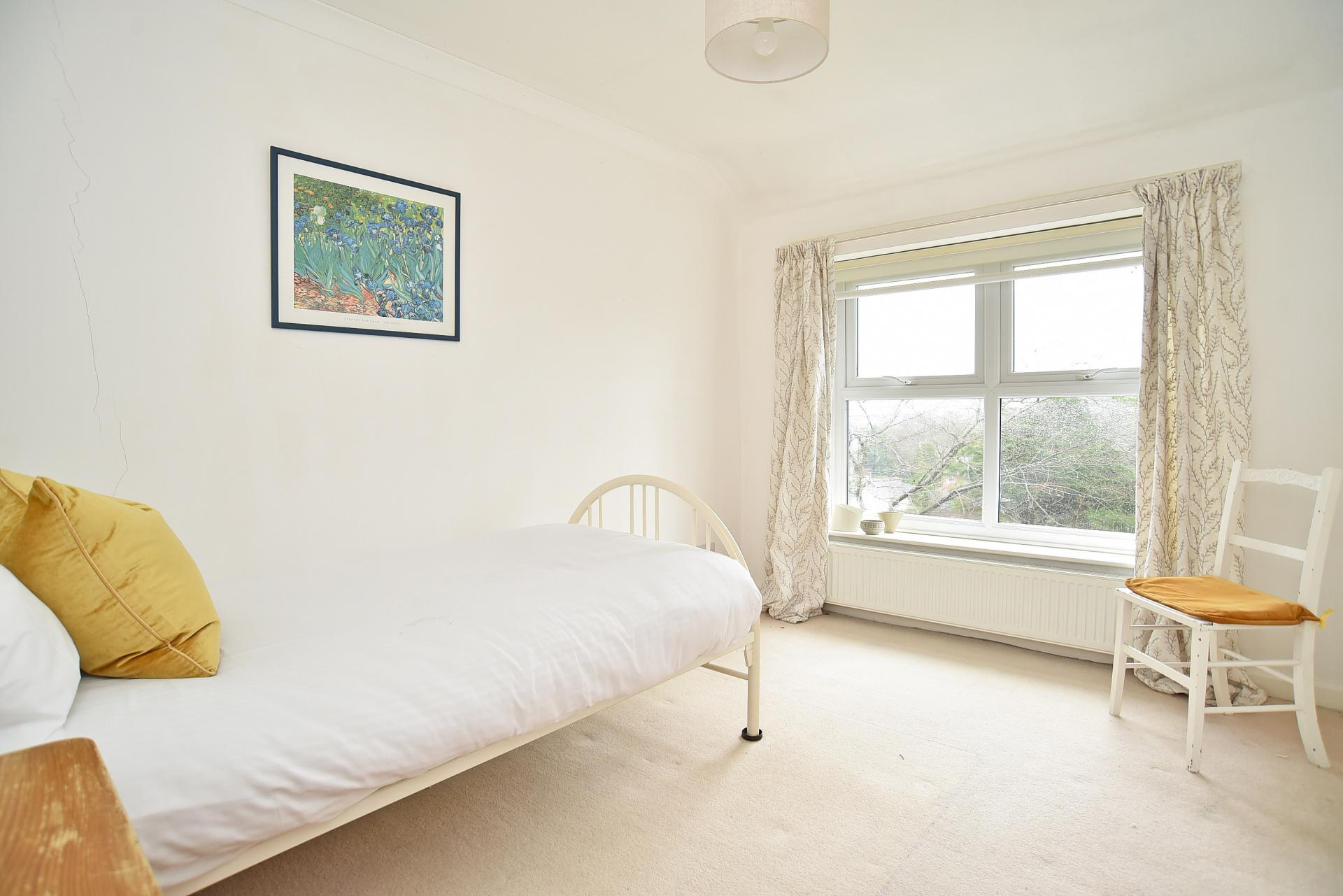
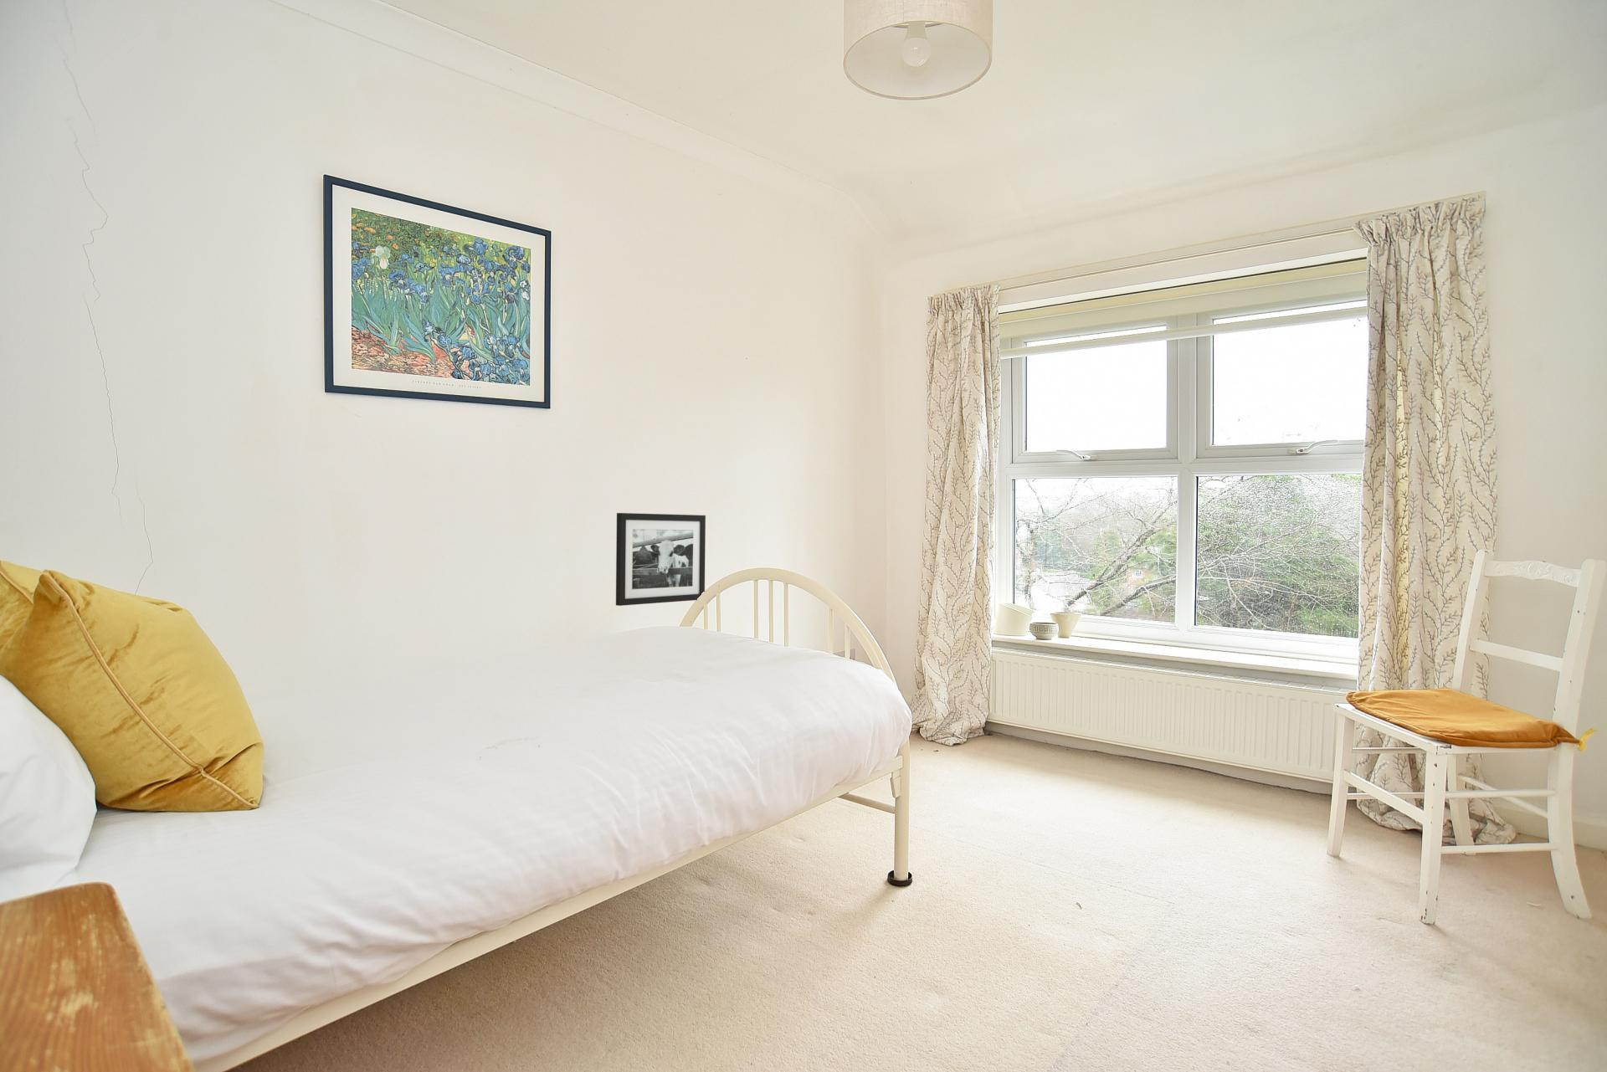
+ picture frame (662, 559)
